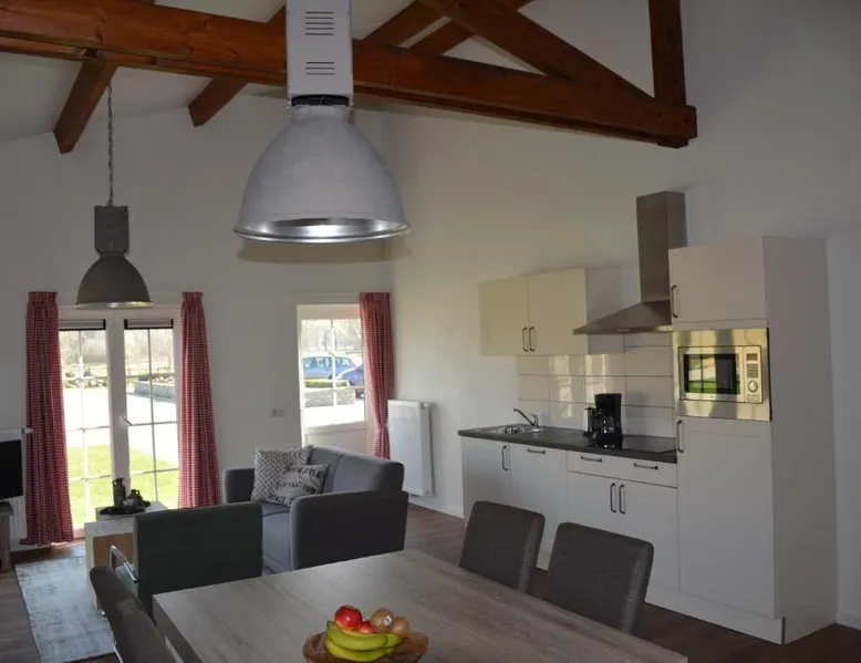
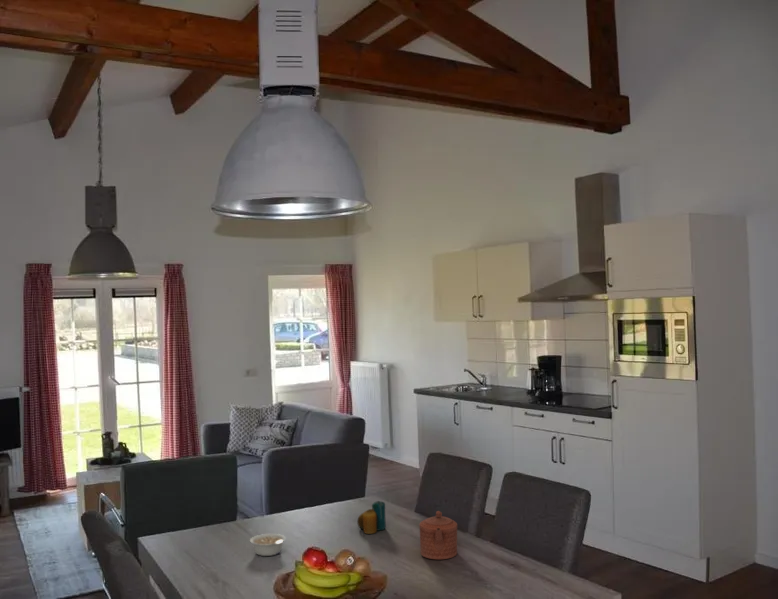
+ legume (269, 544)
+ teapot (438, 532)
+ candle (368, 516)
